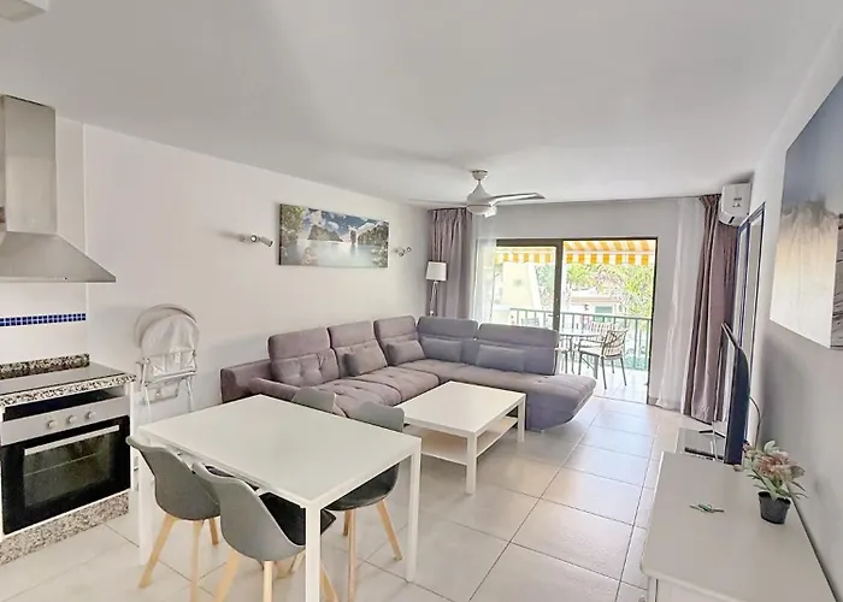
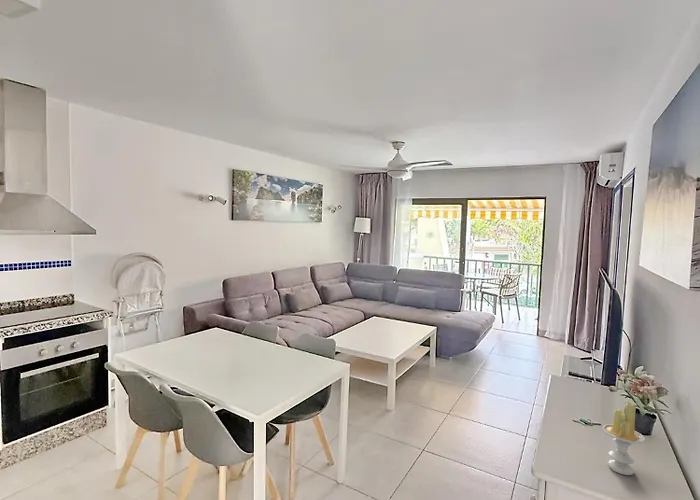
+ candle (622, 435)
